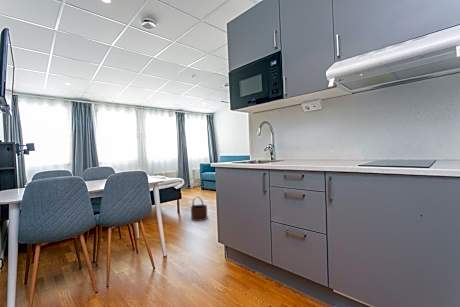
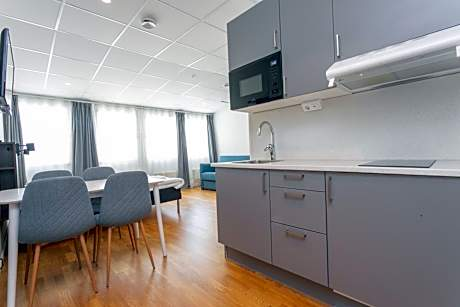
- wooden bucket (198, 207)
